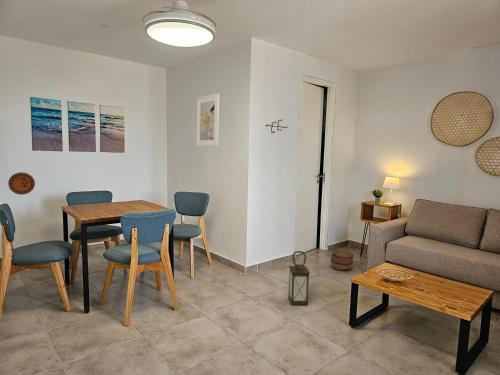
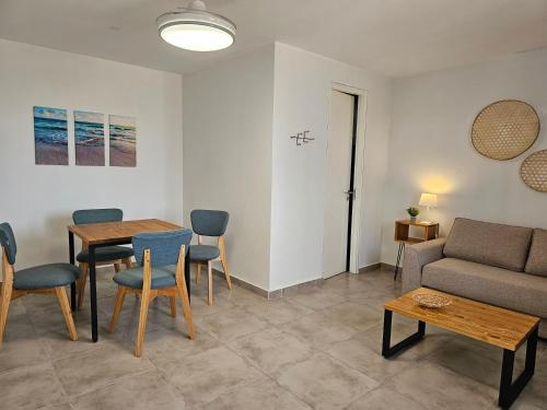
- basket (342, 258)
- lantern (298, 276)
- decorative plate (21, 183)
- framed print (207, 121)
